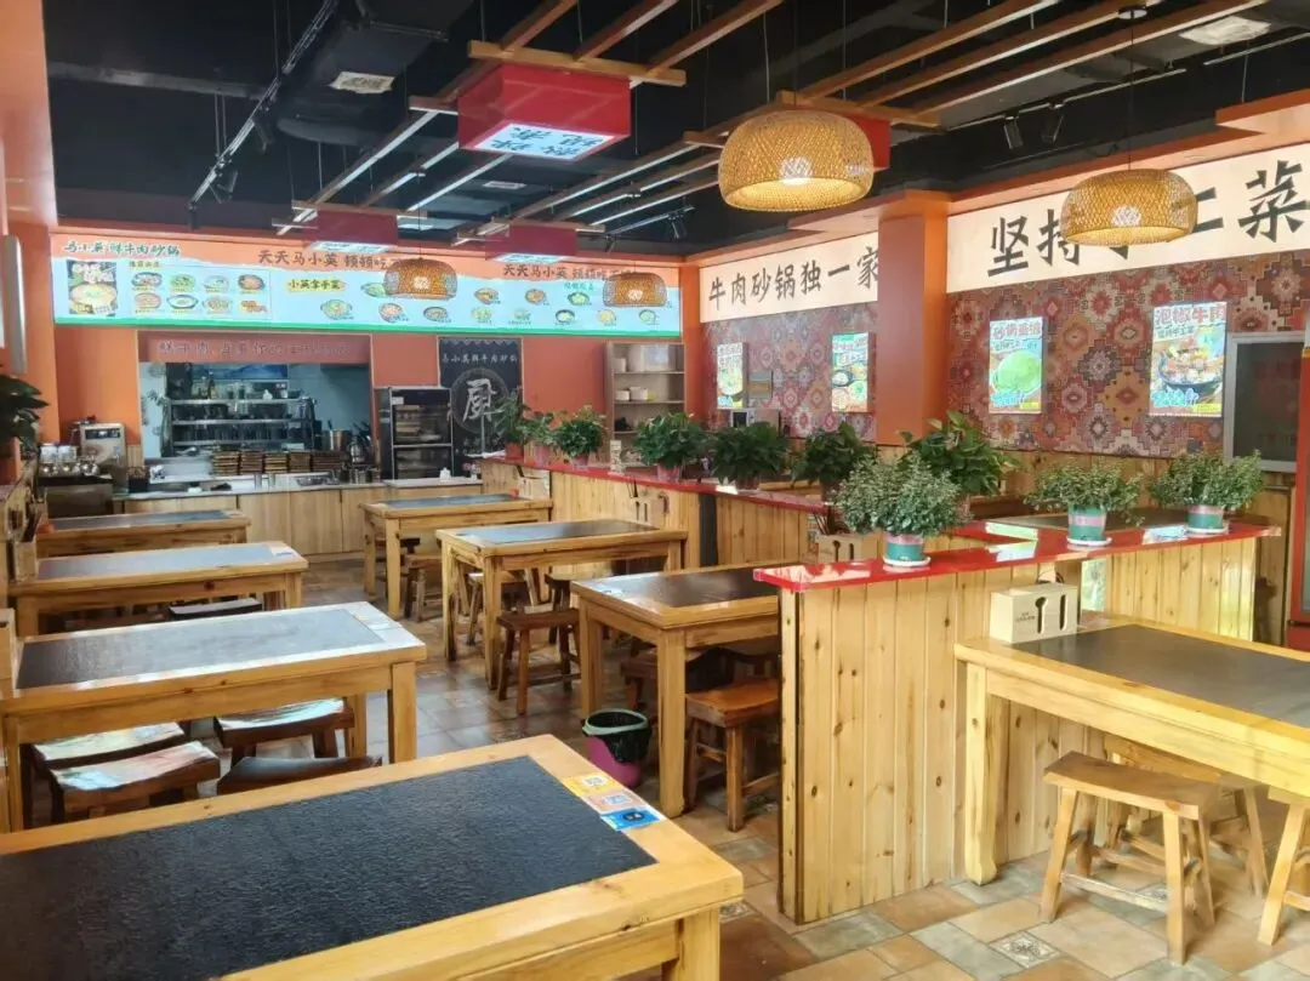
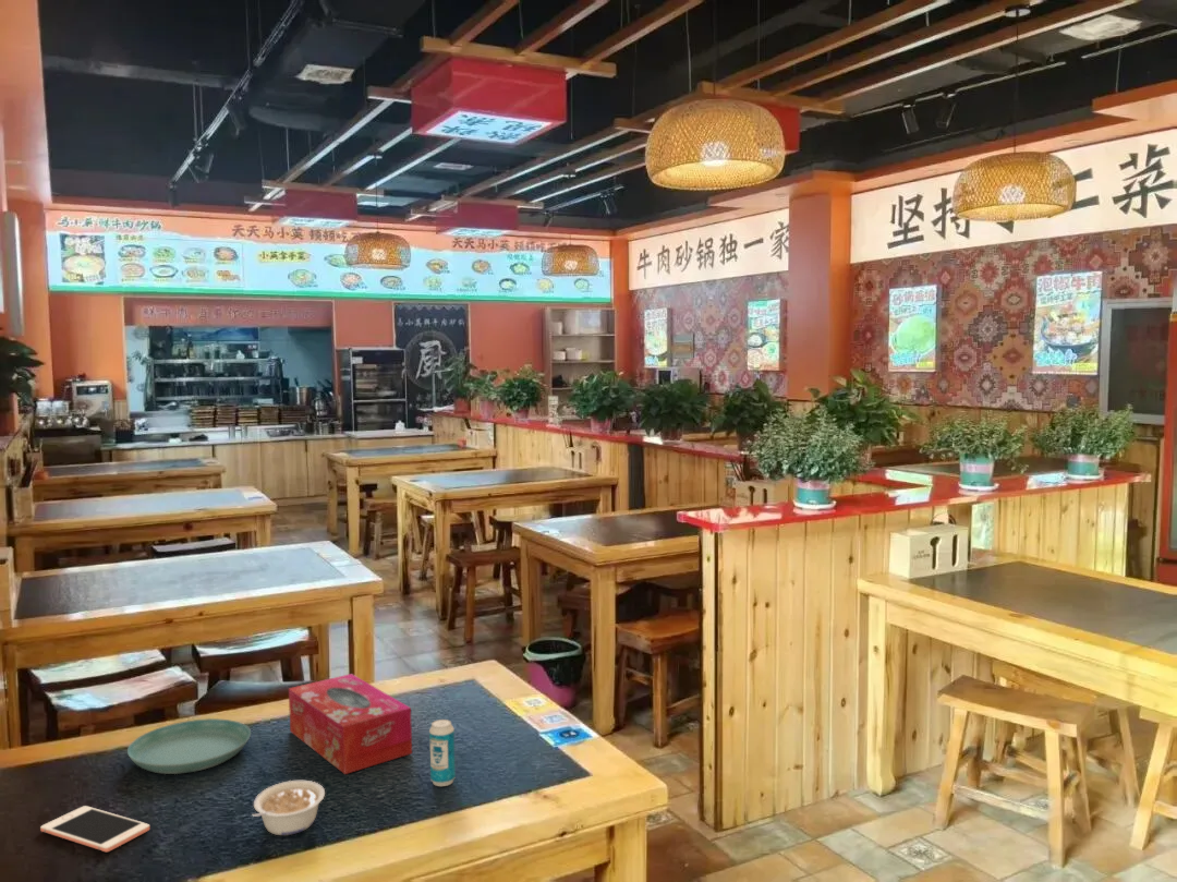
+ cell phone (95, 827)
+ beverage can (441, 752)
+ legume (289, 808)
+ saucer (191, 747)
+ tissue box (348, 720)
